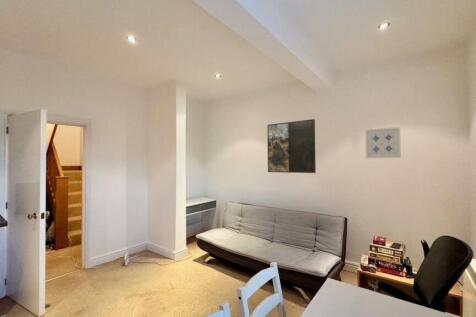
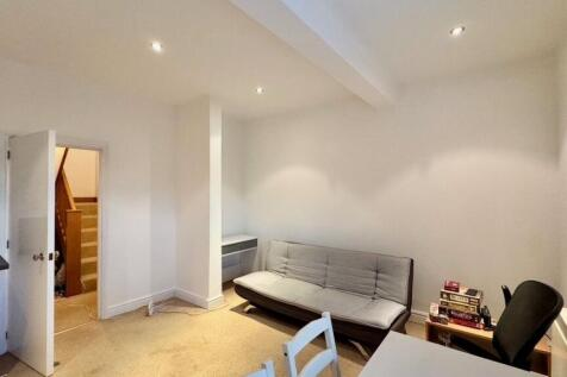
- wall art (382, 143)
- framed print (289, 147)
